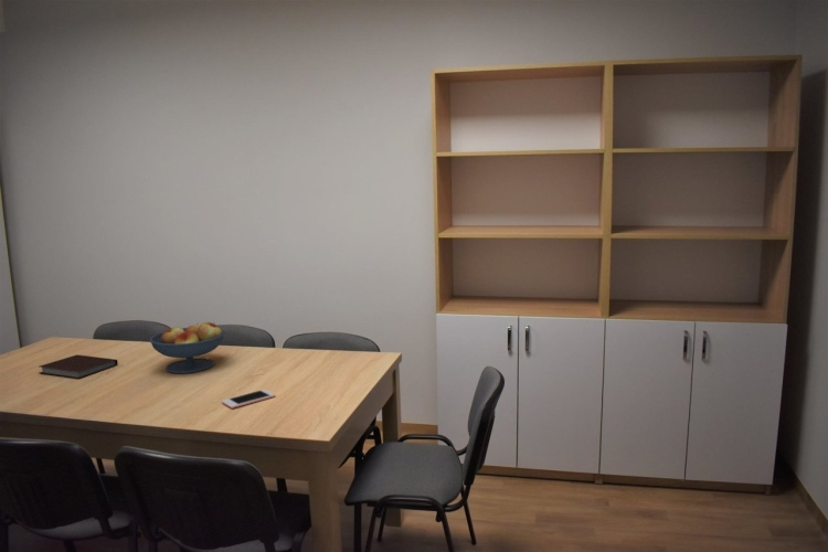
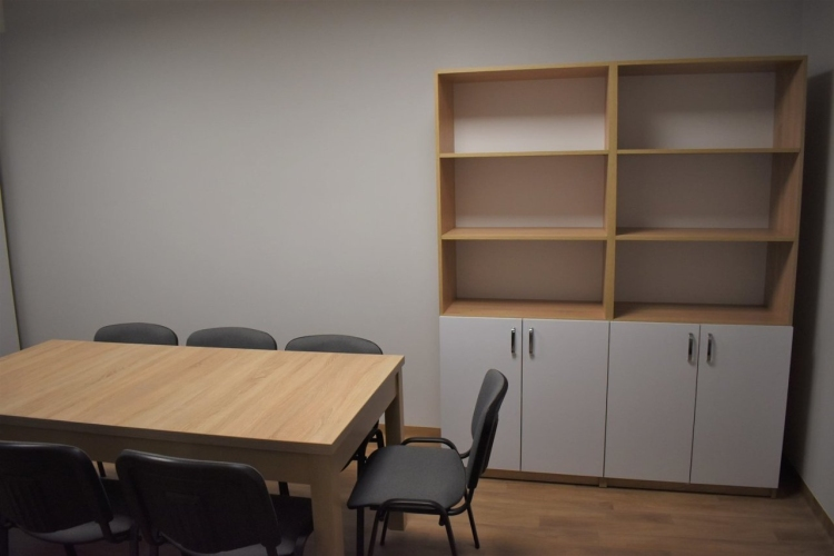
- cell phone (248, 399)
- notebook (78, 365)
- fruit bowl (188, 344)
